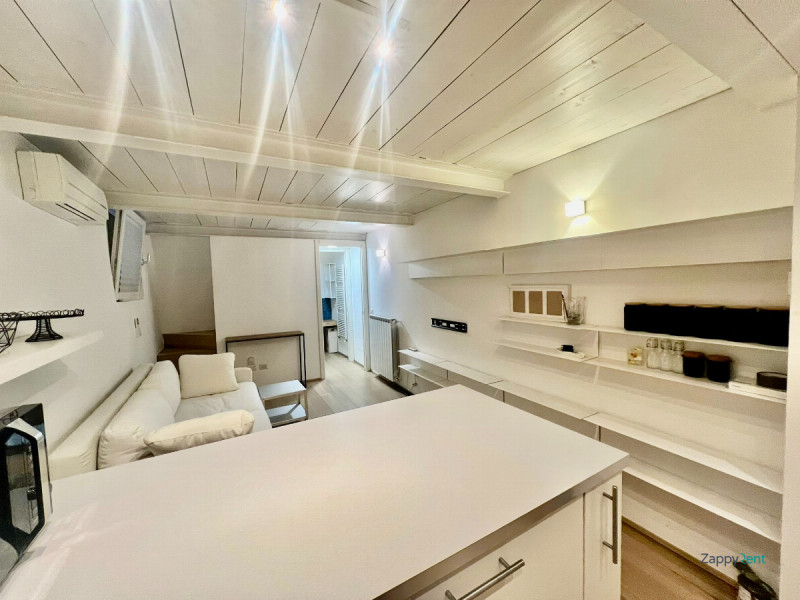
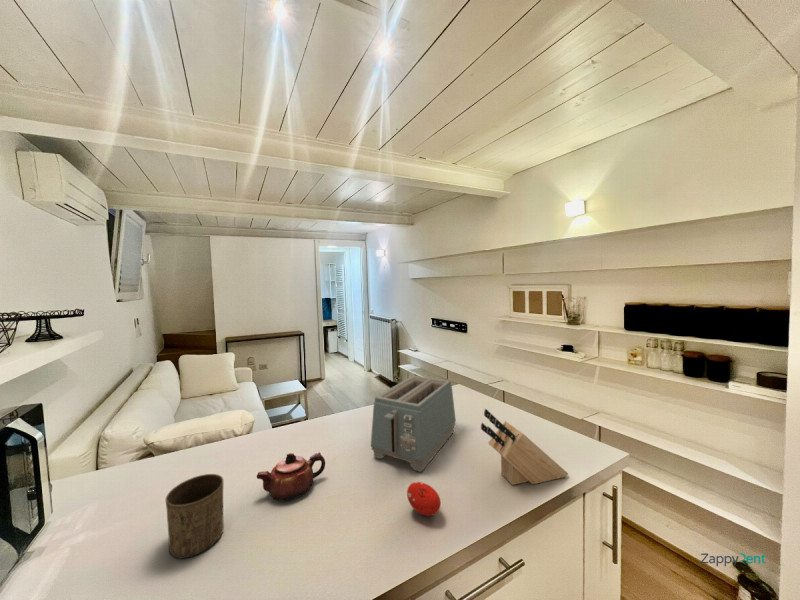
+ cup (197, 513)
+ fruit (424, 498)
+ teapot (292, 471)
+ toaster (413, 418)
+ knife block (522, 442)
